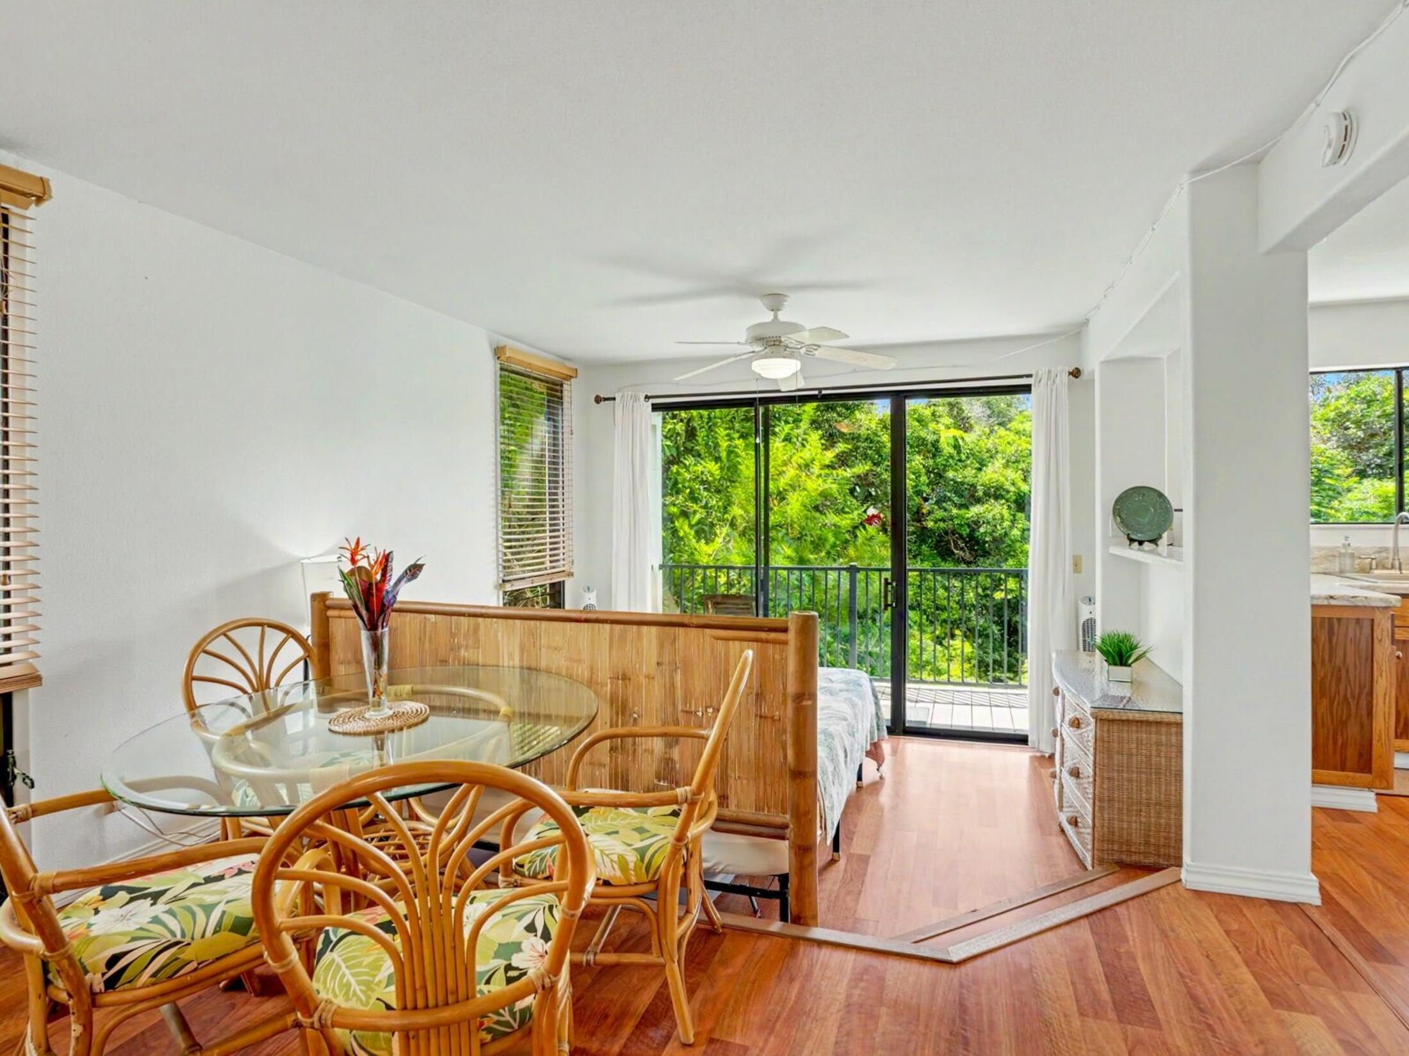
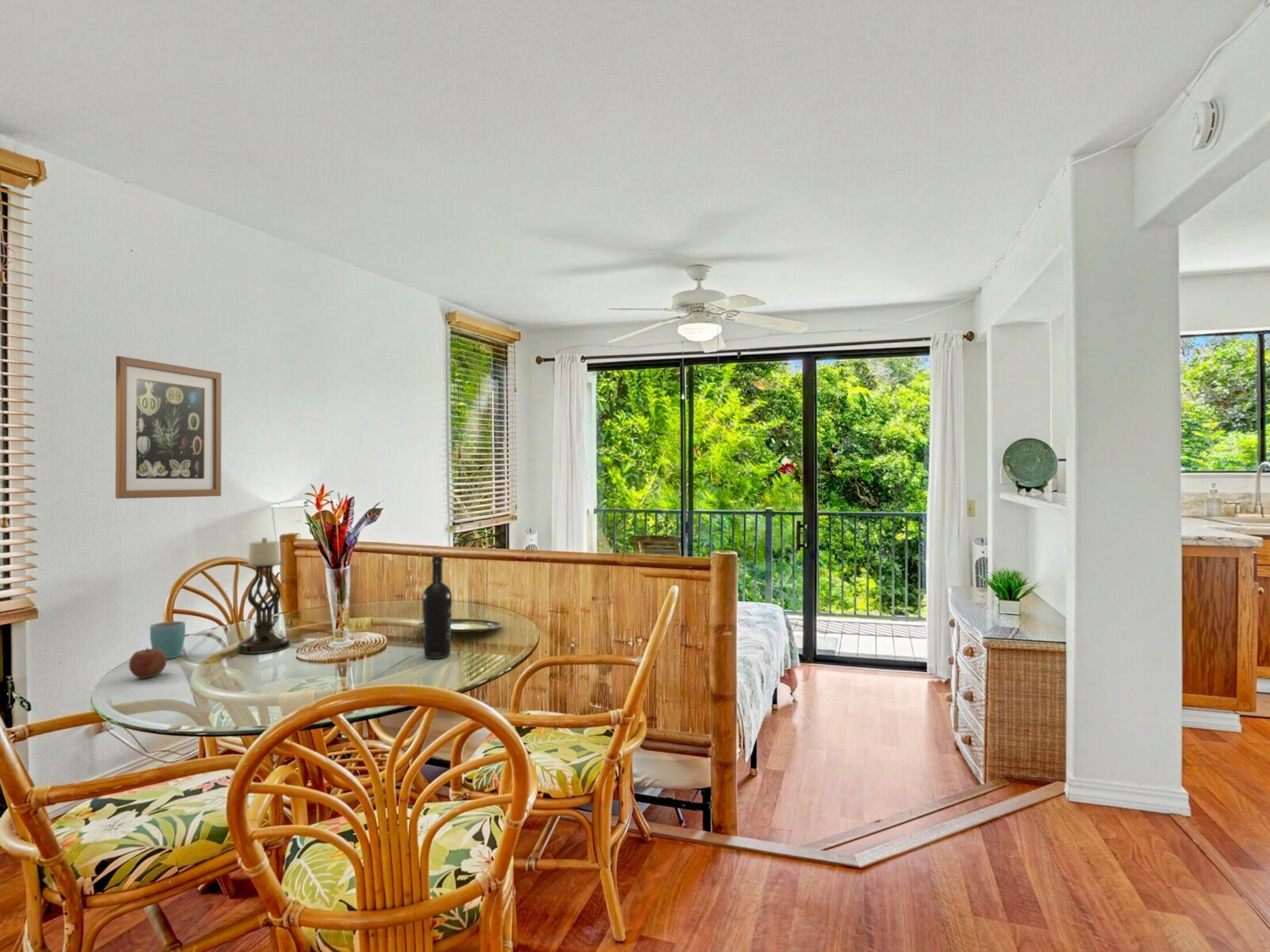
+ wall art (172, 431)
+ plate (461, 625)
+ candle holder (265, 593)
+ wine bottle (437, 605)
+ mug (166, 639)
+ apple (148, 661)
